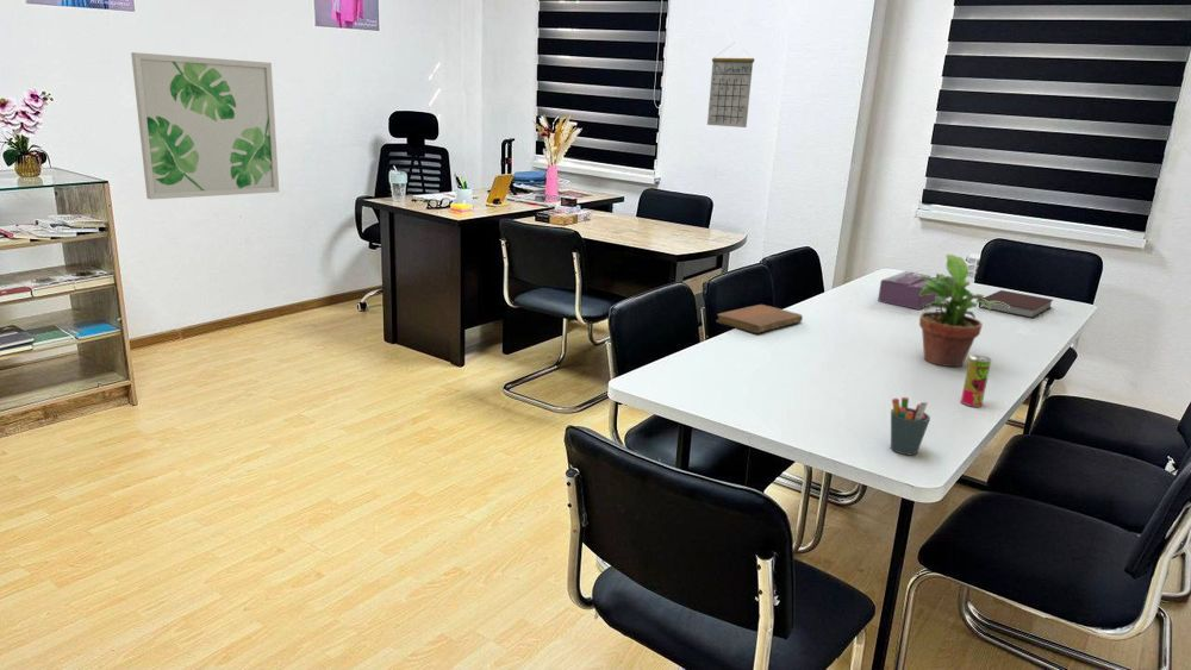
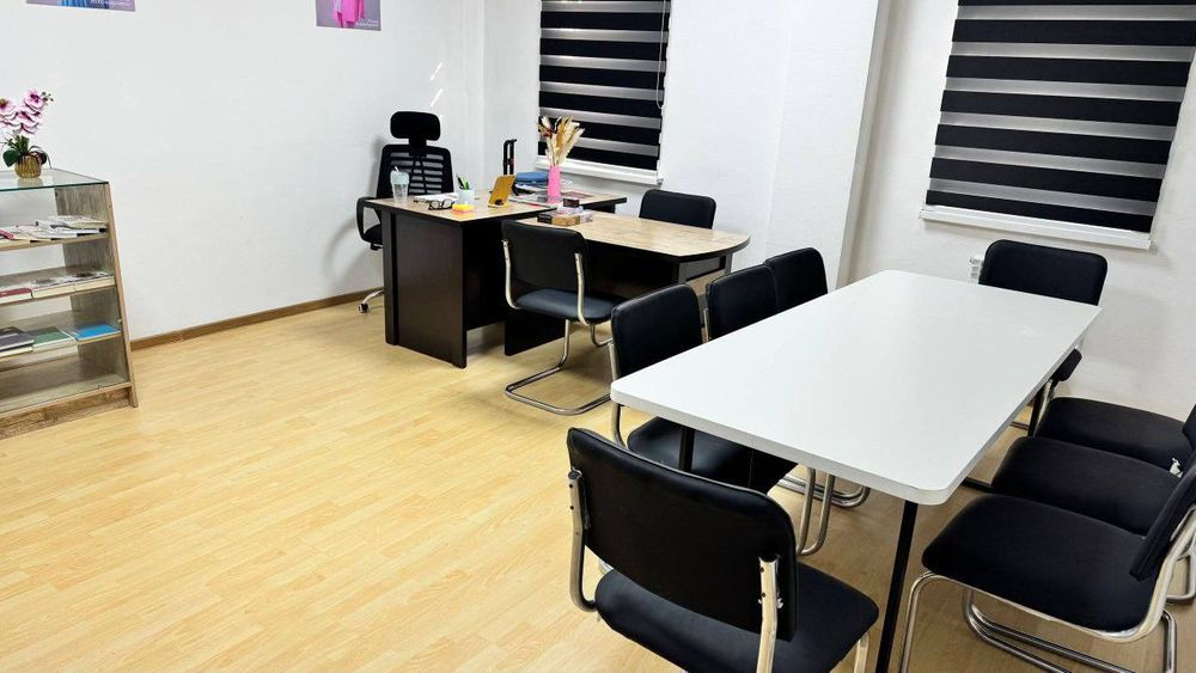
- beverage can (975, 380)
- wall art (211, 127)
- notebook (759, 318)
- calendar (730, 84)
- potted plant (956, 314)
- tissue box (912, 289)
- pen holder (908, 422)
- notebook (1016, 302)
